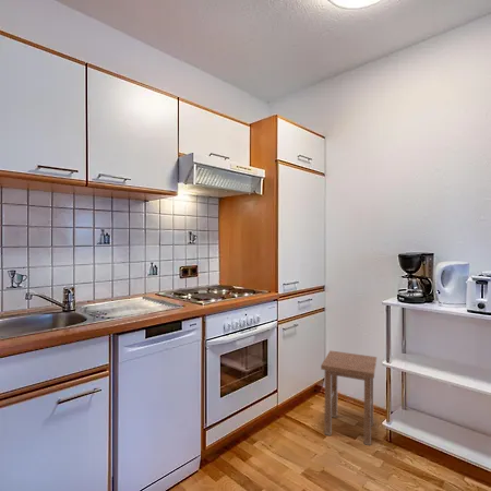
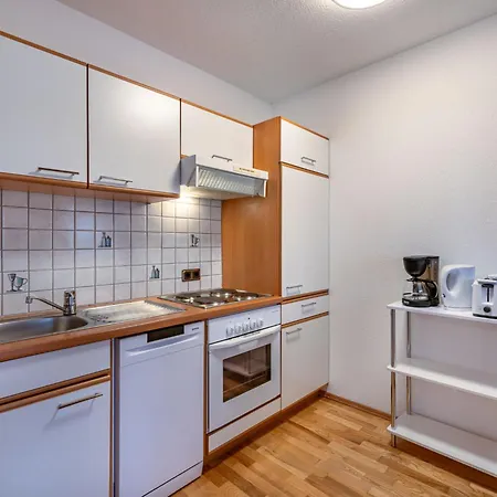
- stool (336, 394)
